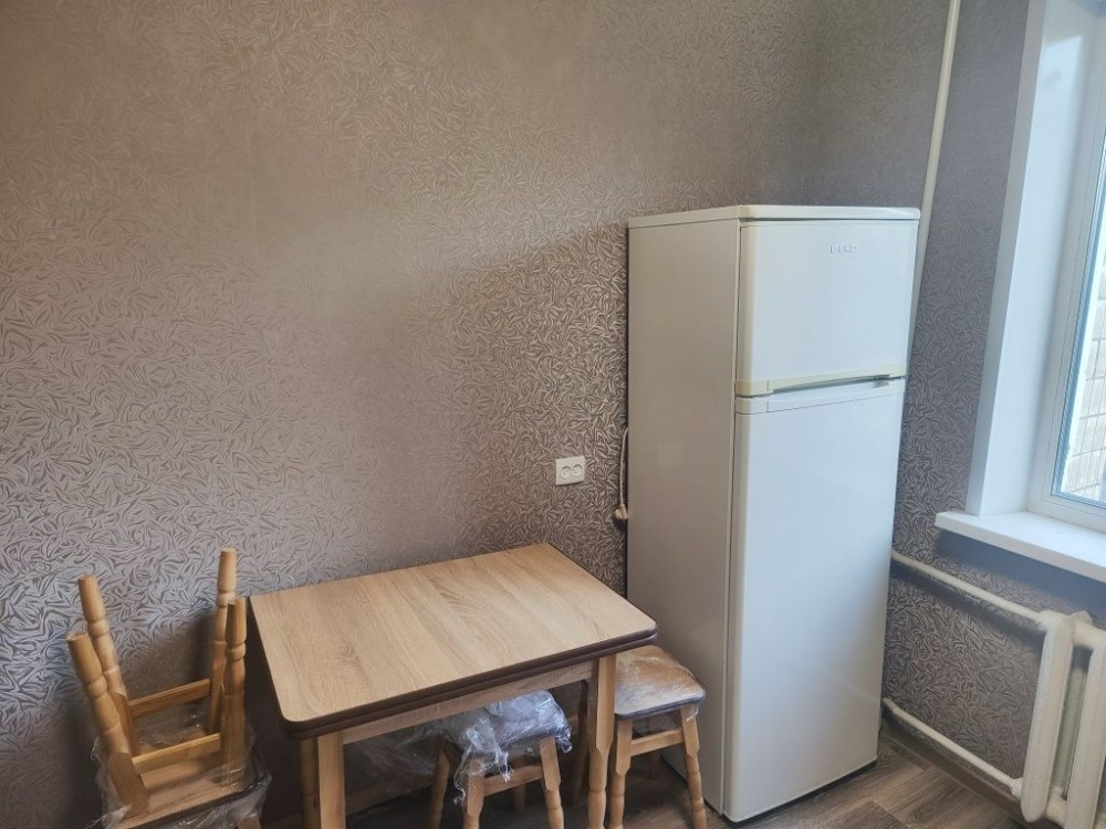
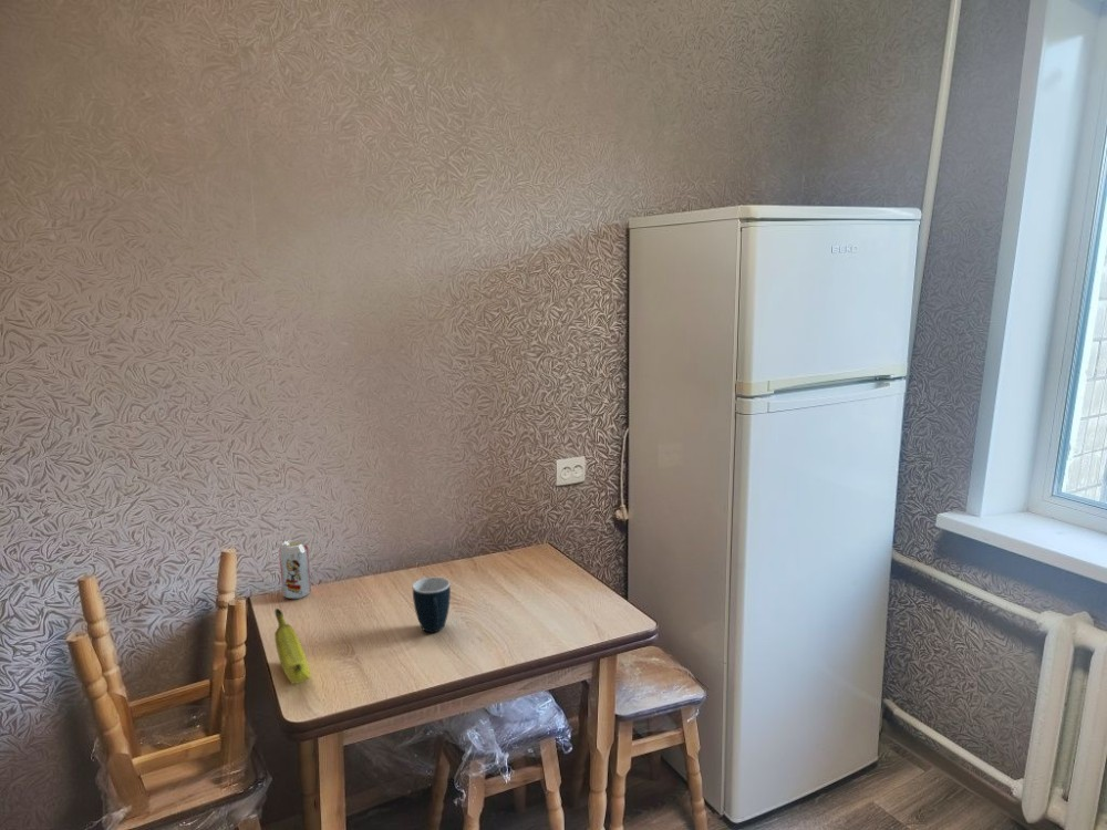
+ fruit (293, 652)
+ beverage can (294, 569)
+ mug (433, 609)
